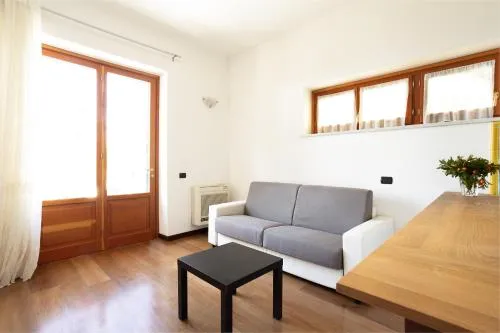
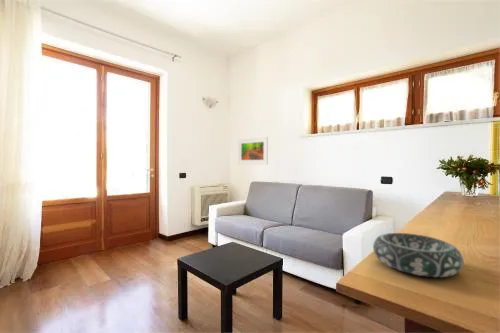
+ decorative bowl (414, 252)
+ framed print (252, 151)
